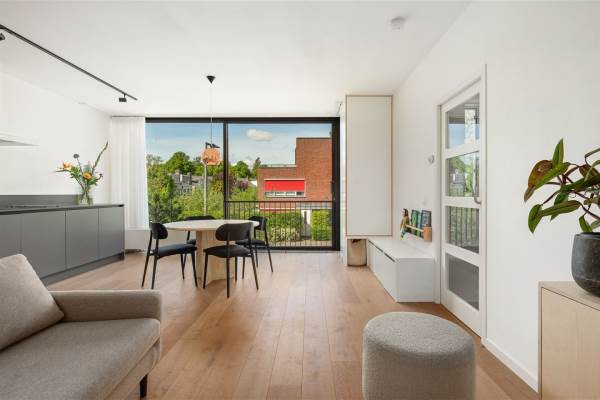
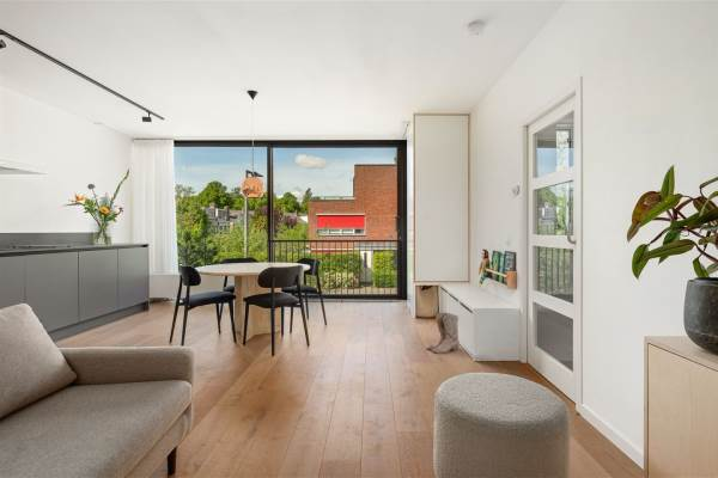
+ boots (442, 331)
